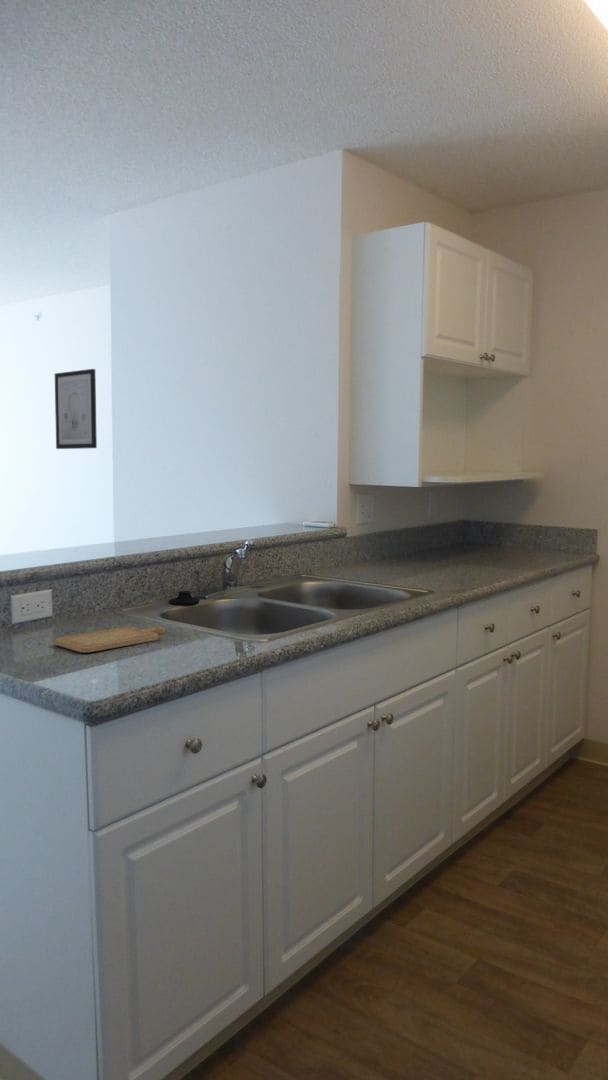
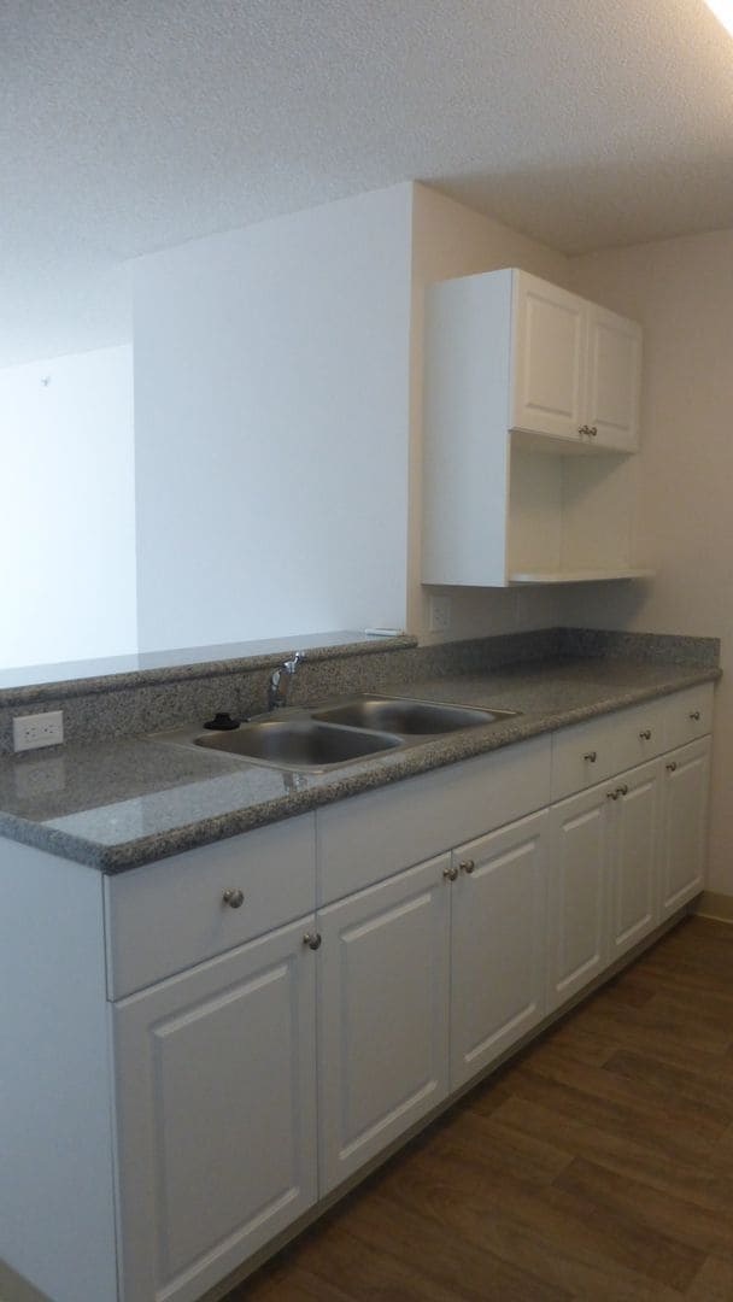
- wall art (75, 410)
- chopping board (117, 637)
